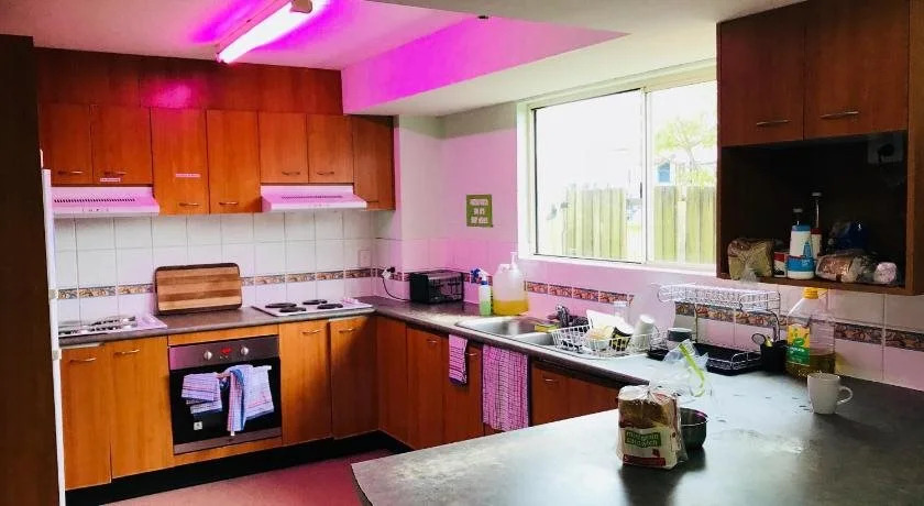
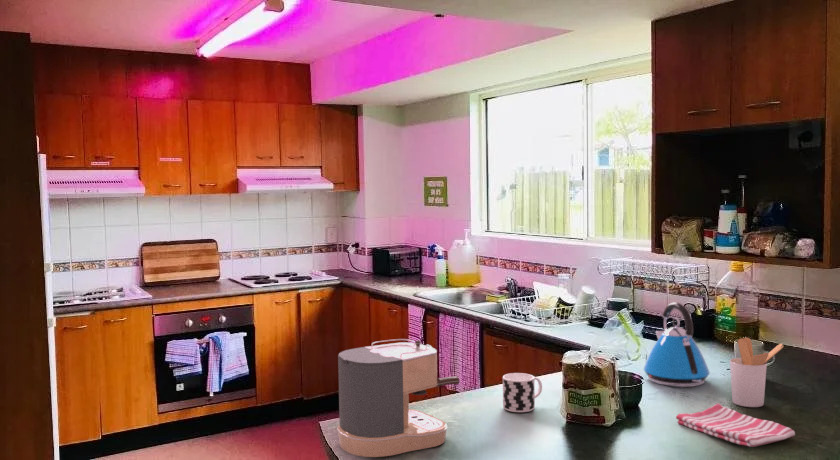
+ coffee maker (402, 389)
+ dish towel (733, 424)
+ utensil holder (757, 372)
+ cup (523, 391)
+ kettle (677, 341)
